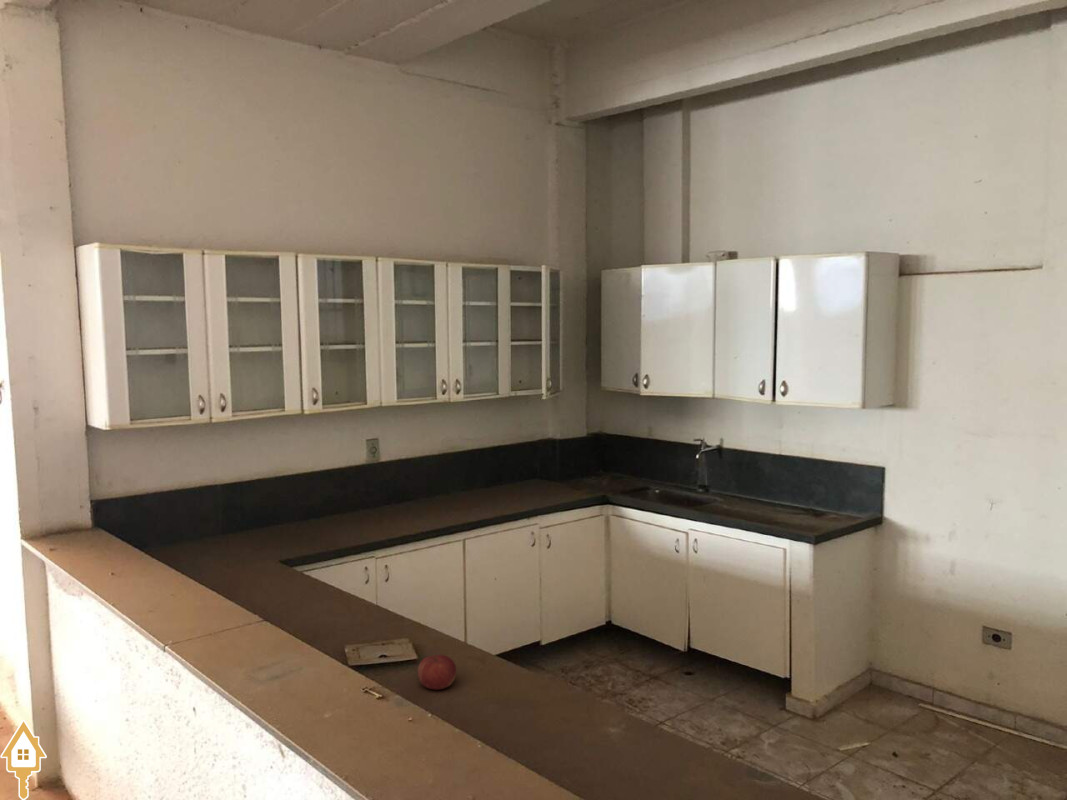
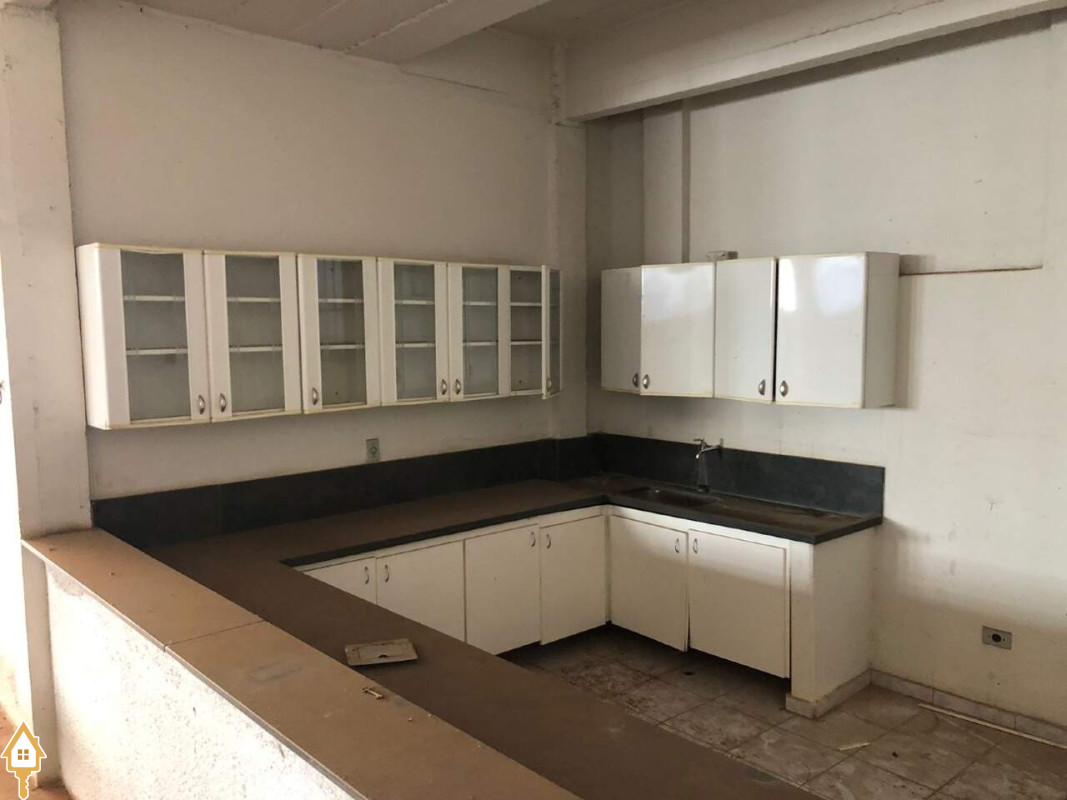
- fruit (437, 670)
